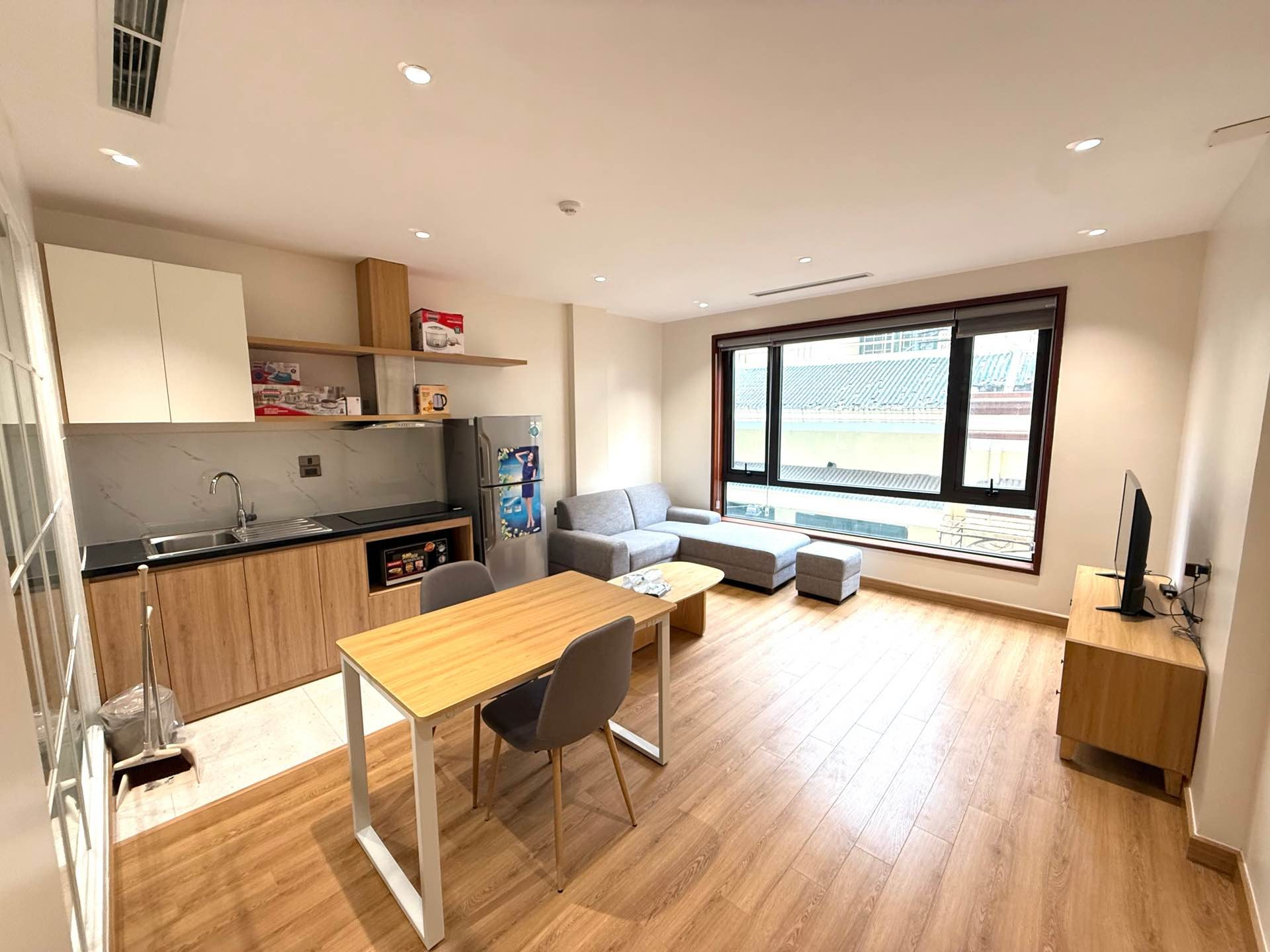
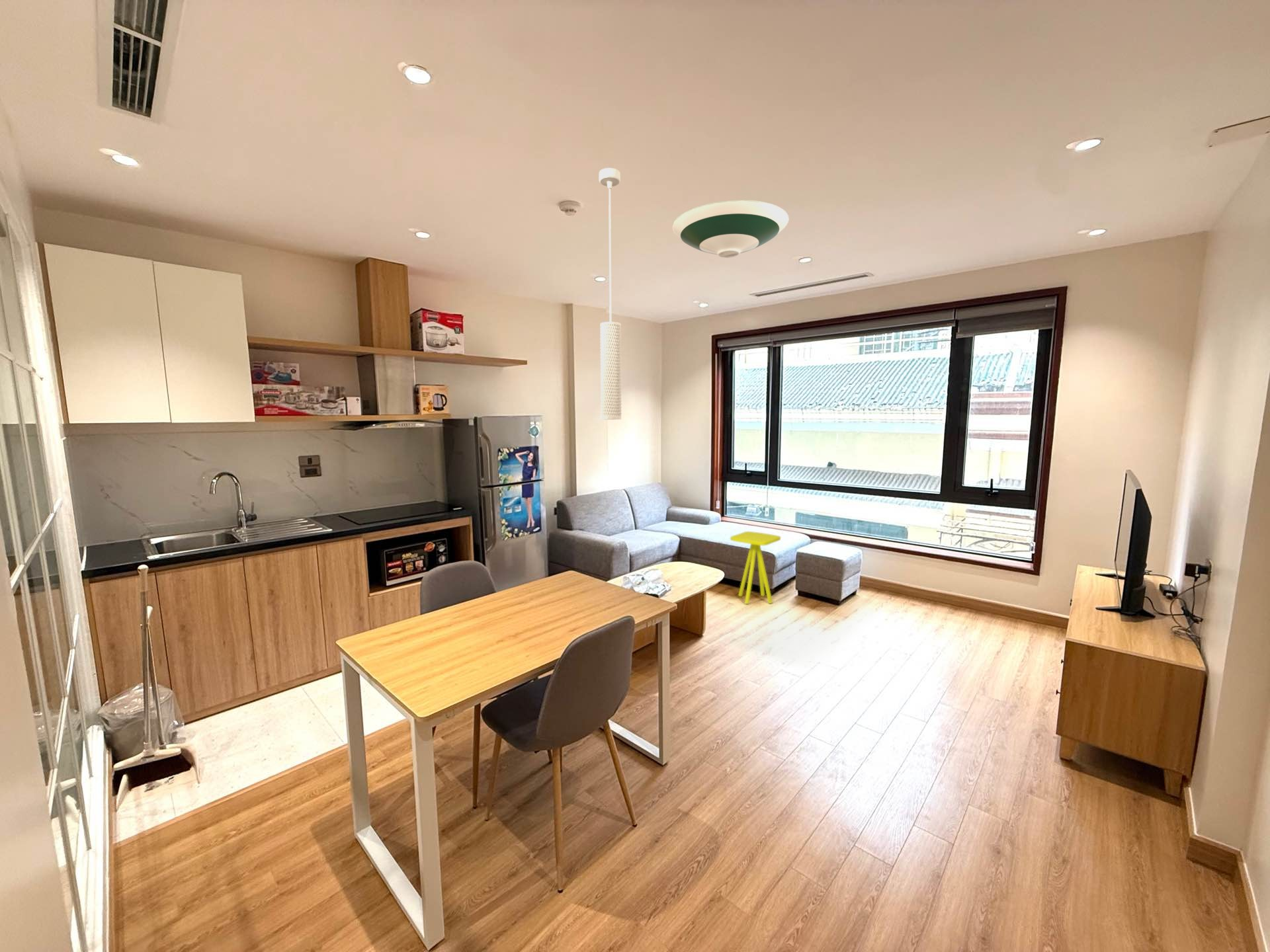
+ pendant light (610, 299)
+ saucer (729, 240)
+ side table (753, 568)
